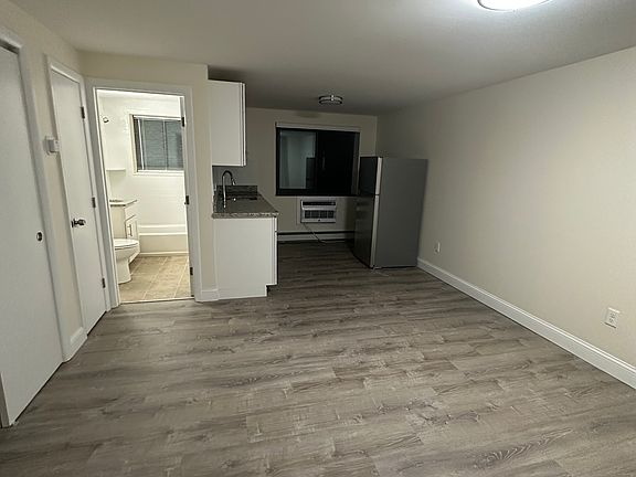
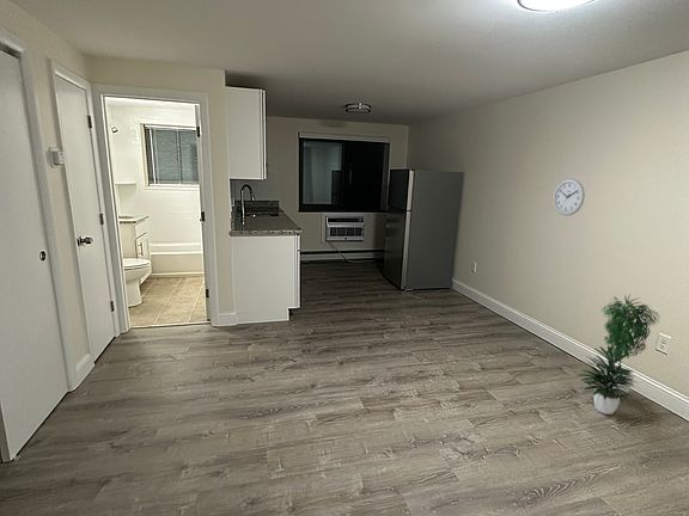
+ wall clock (567, 197)
+ potted plant (616, 350)
